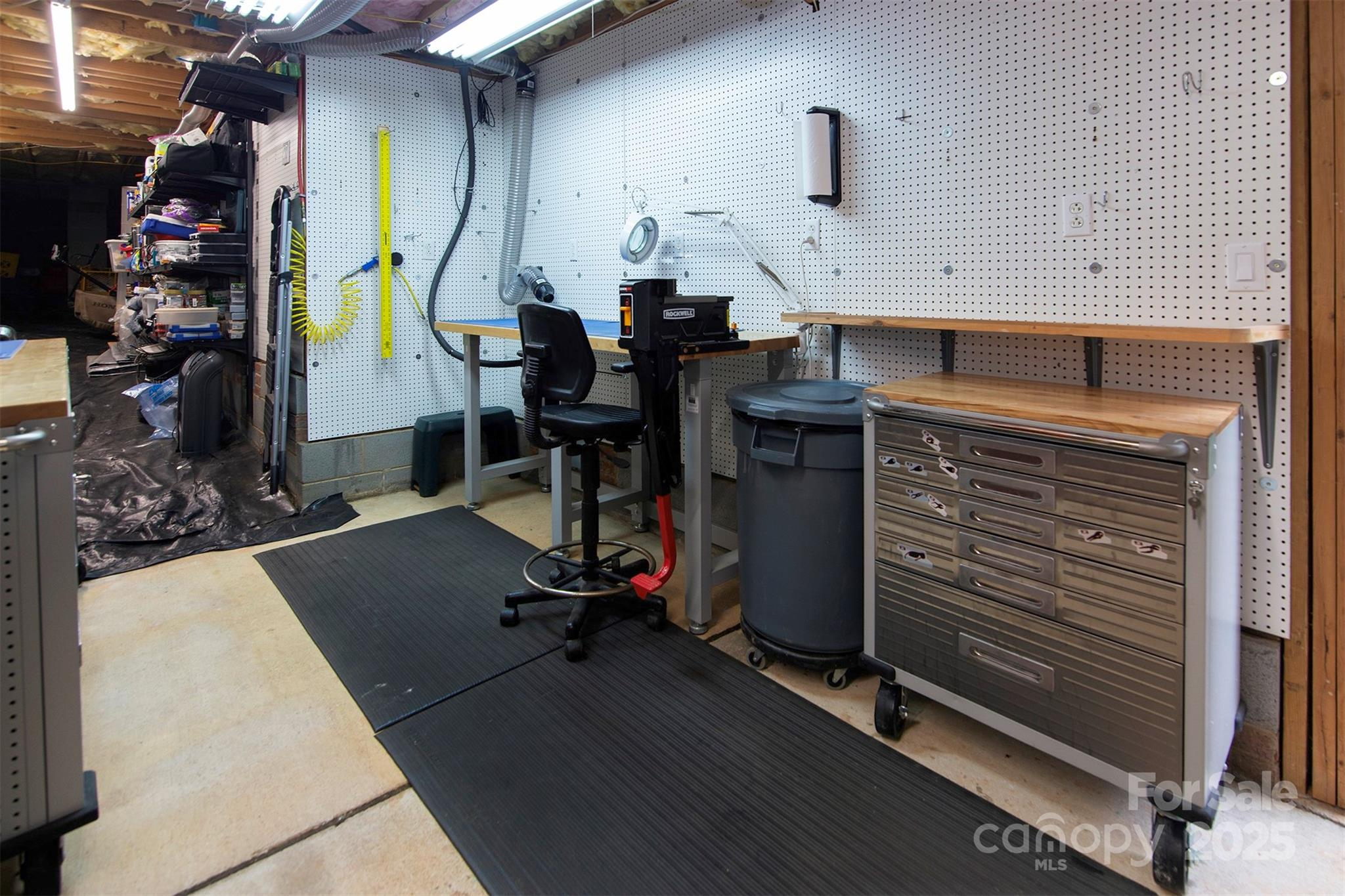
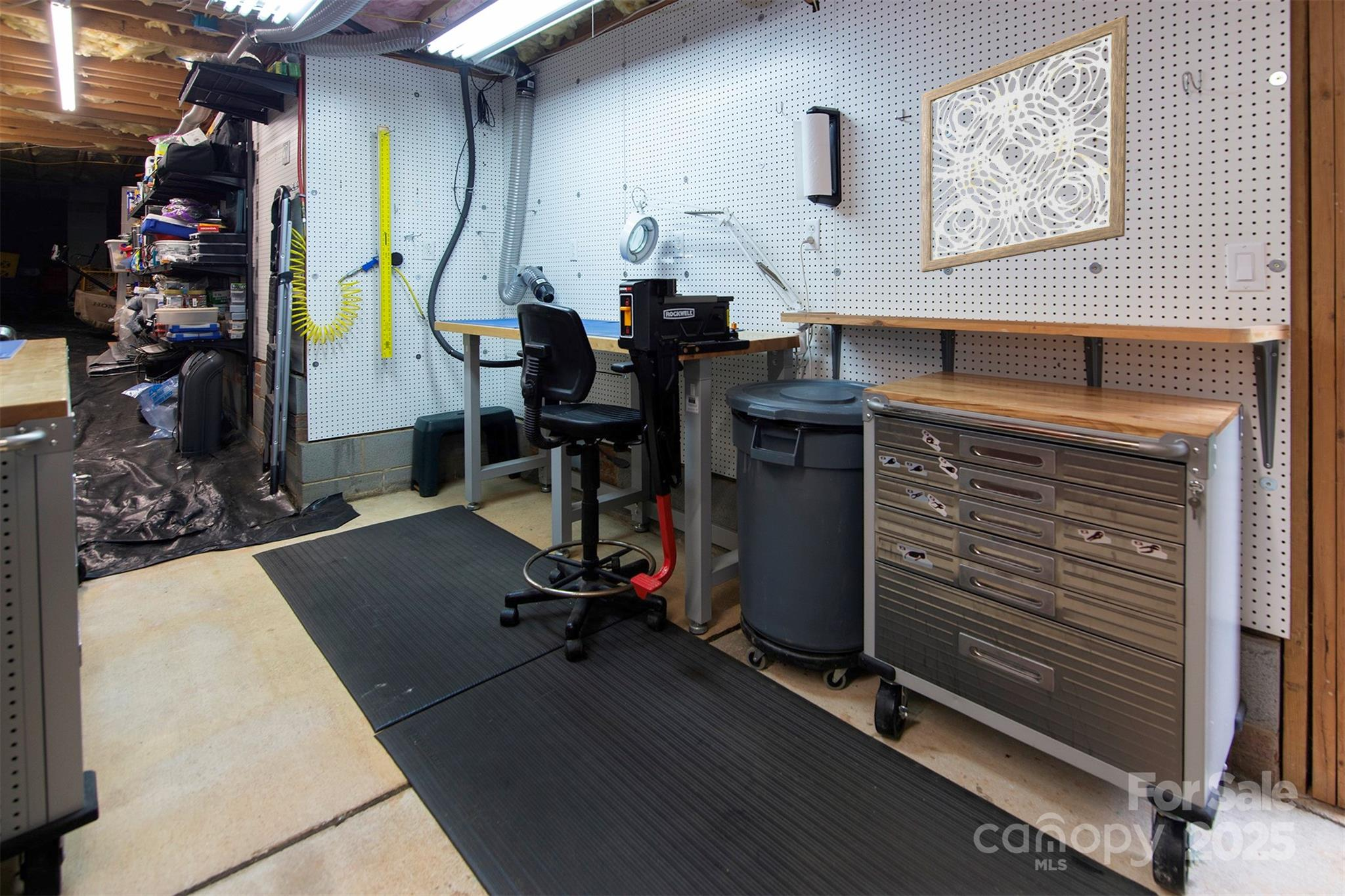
+ wall art (1017, 162)
